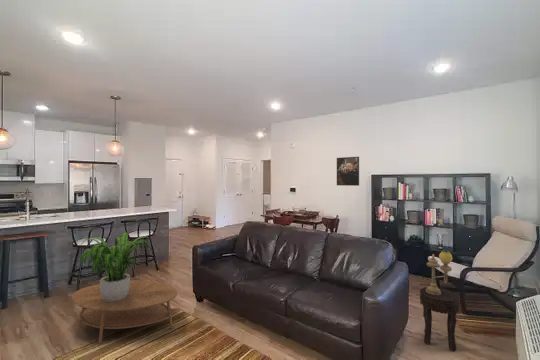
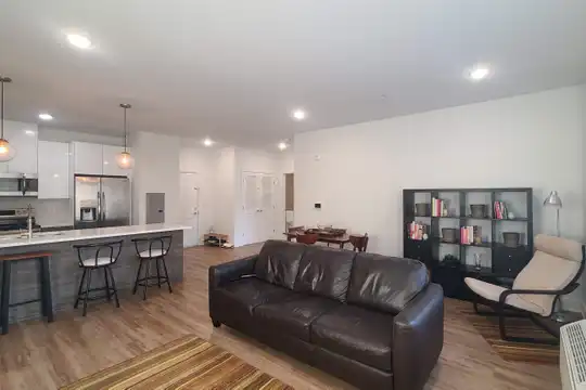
- potted plant (115, 266)
- table lamp (440, 268)
- side table (440, 312)
- coffee table (125, 308)
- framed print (347, 171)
